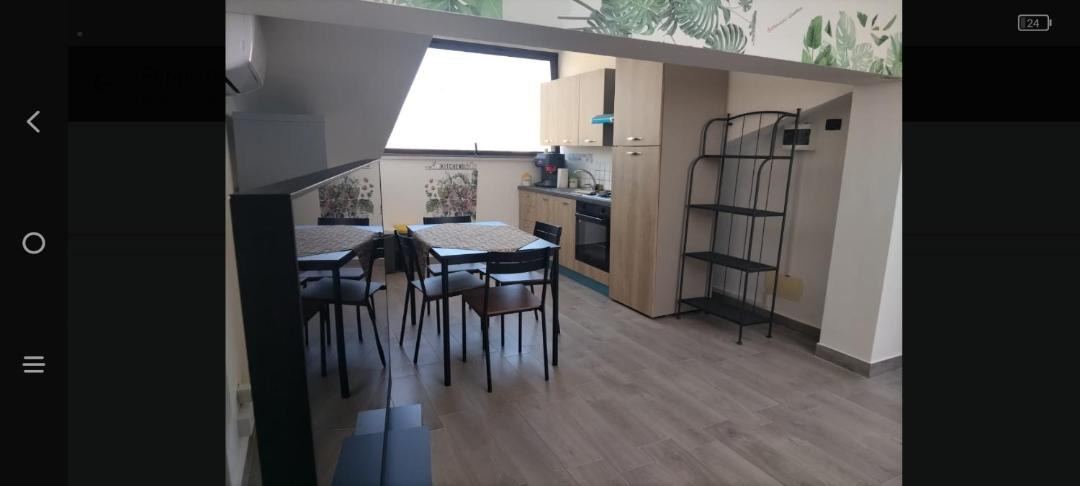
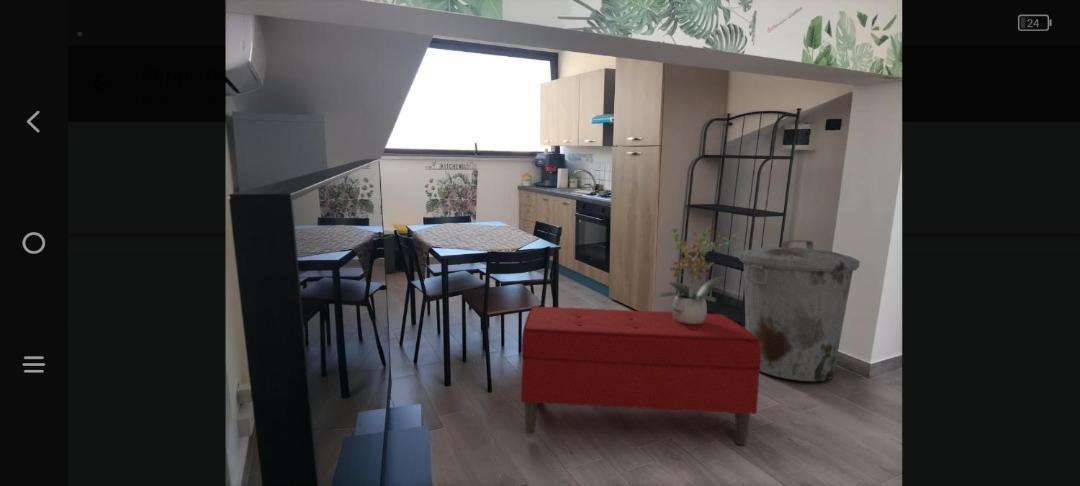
+ potted plant (693, 273)
+ trash can (792, 304)
+ bench (630, 369)
